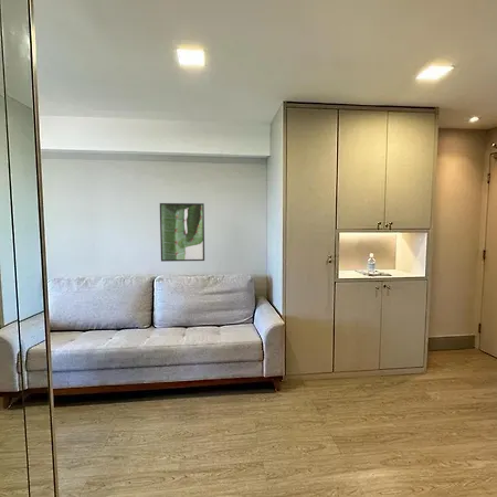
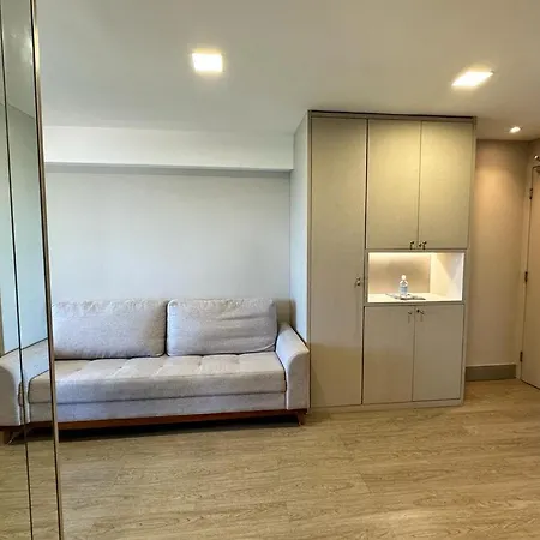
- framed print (182, 232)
